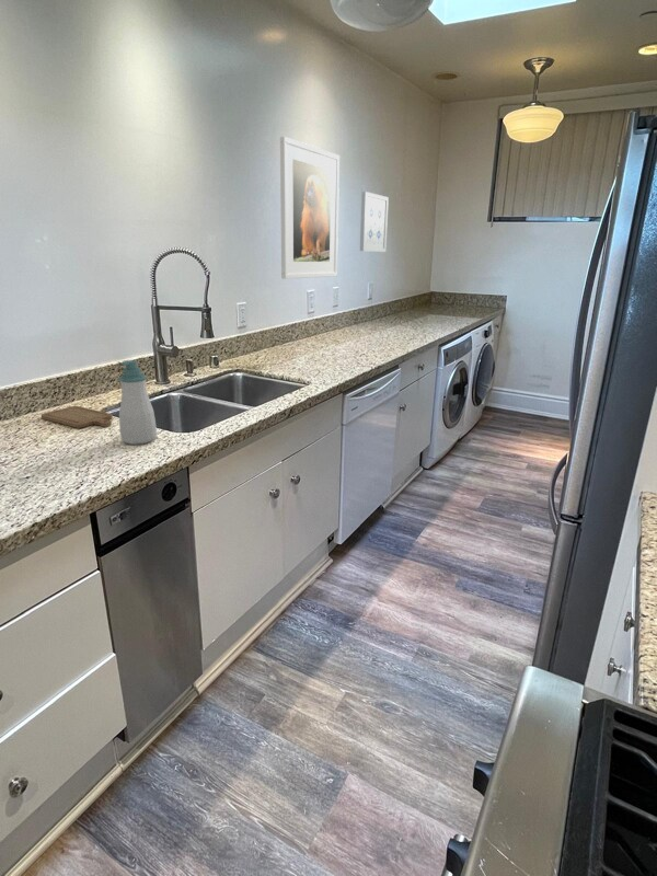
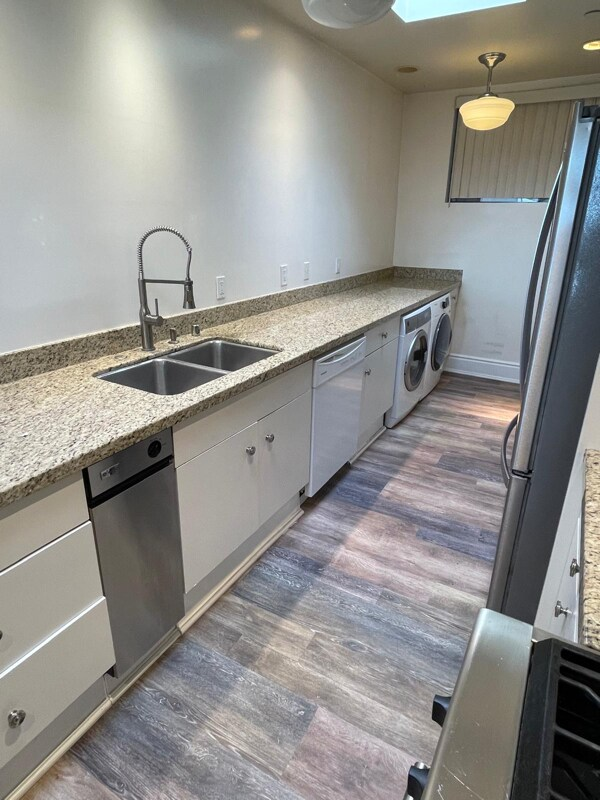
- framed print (311, 215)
- soap bottle (135, 401)
- wall art (373, 223)
- chopping board (82, 417)
